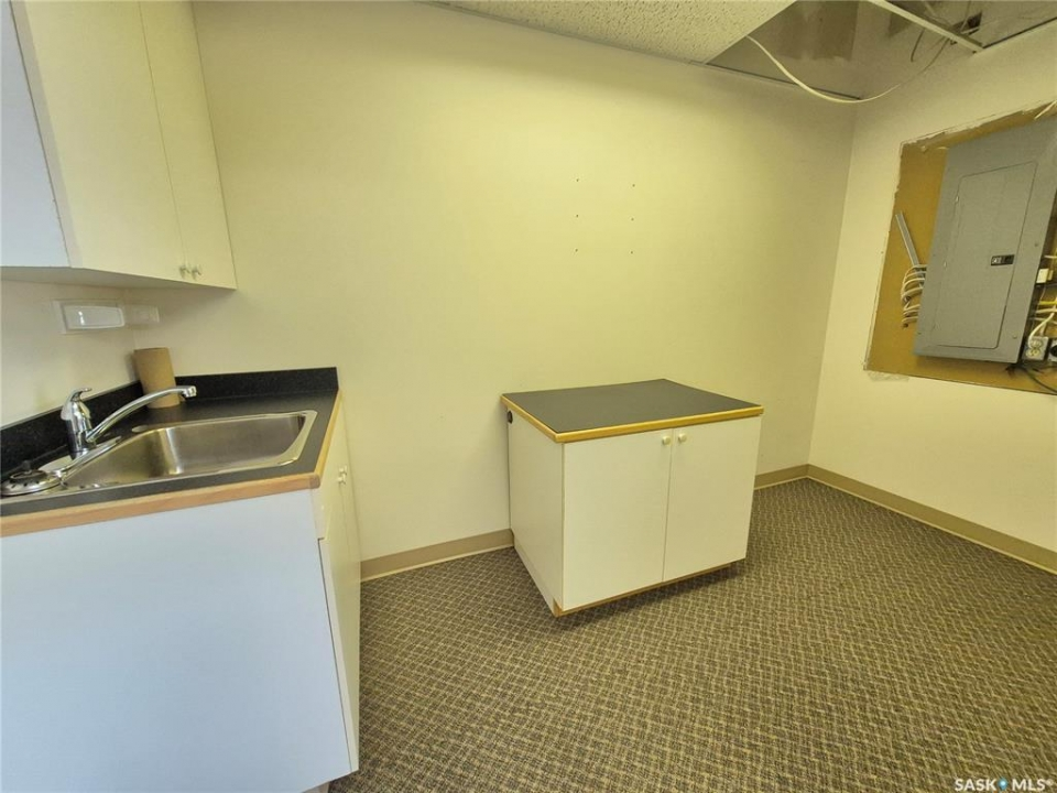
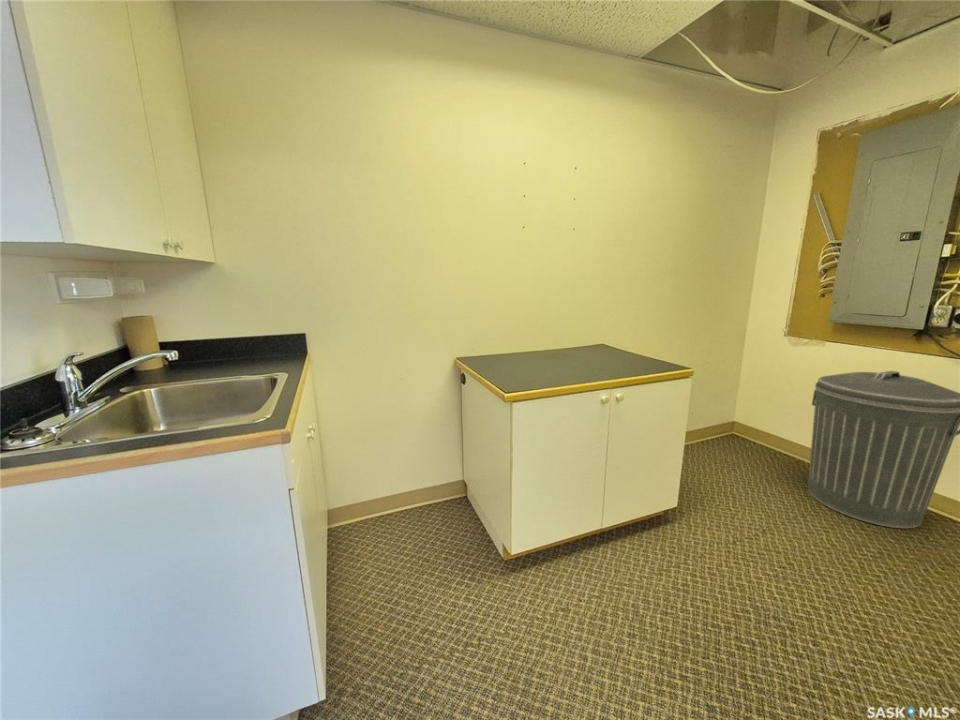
+ trash can (873, 439)
